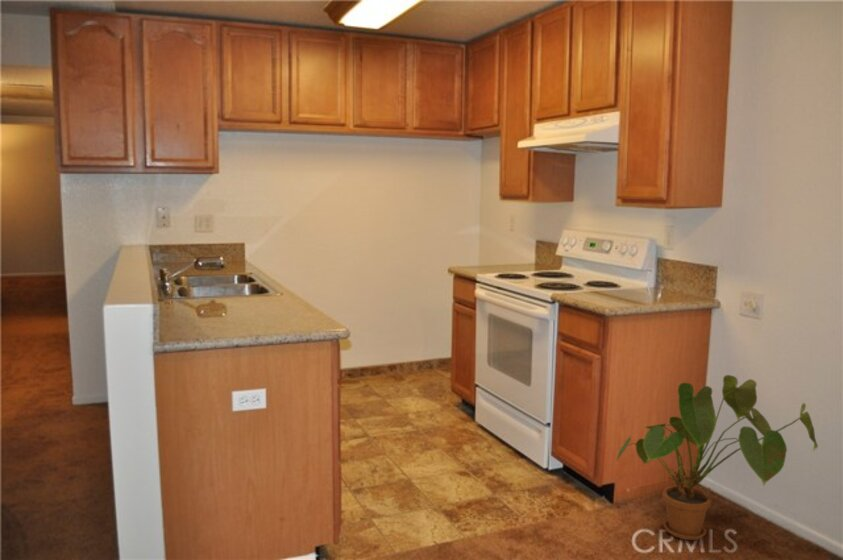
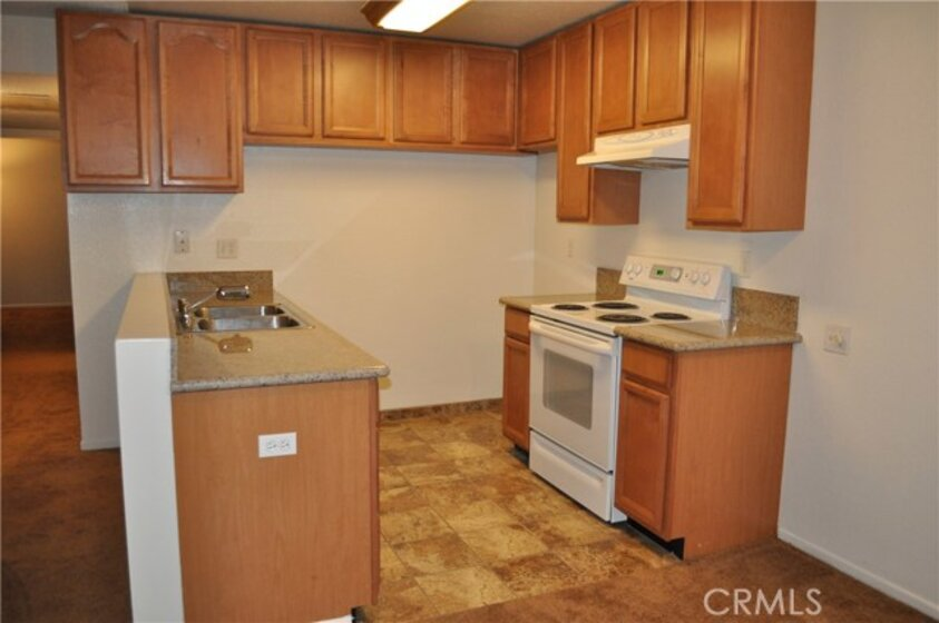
- house plant (714, 458)
